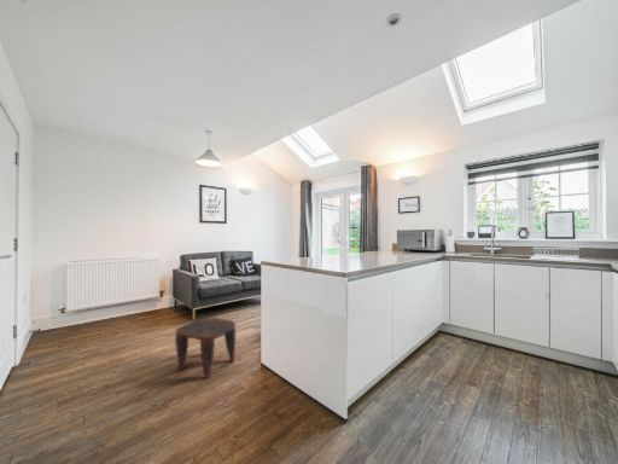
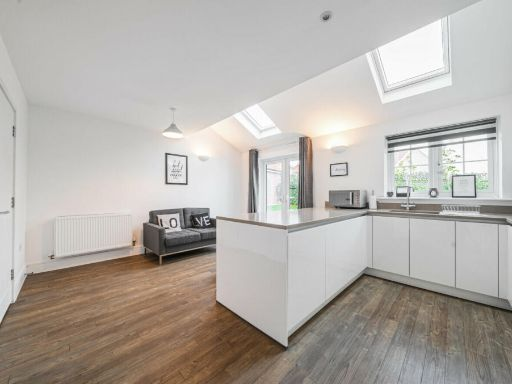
- stool (206, 344)
